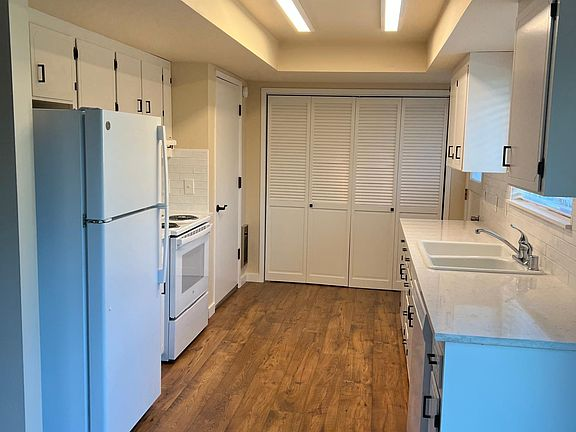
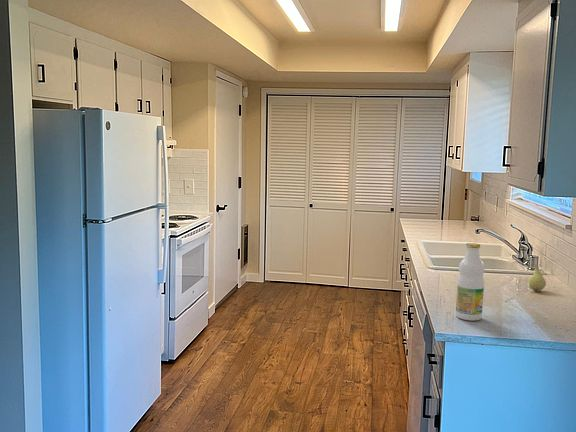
+ fruit (537, 277)
+ bottle (470, 280)
